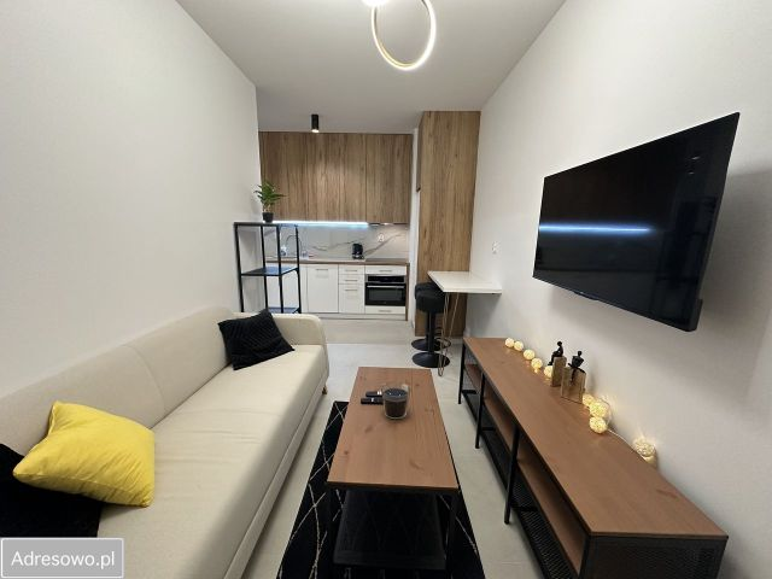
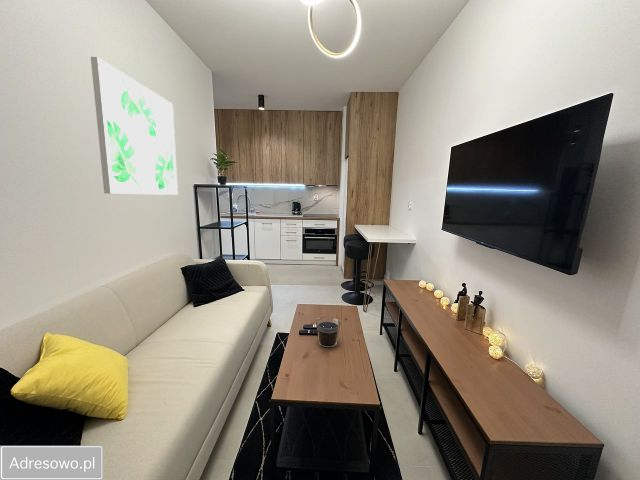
+ wall art (144, 141)
